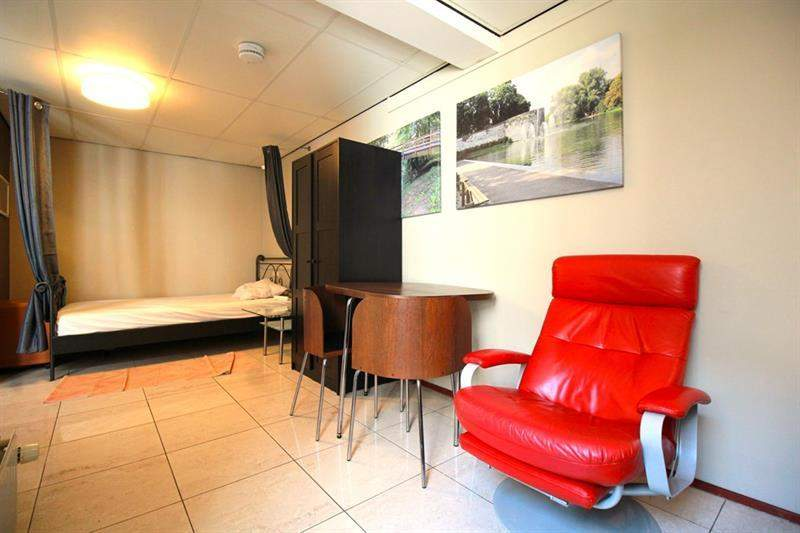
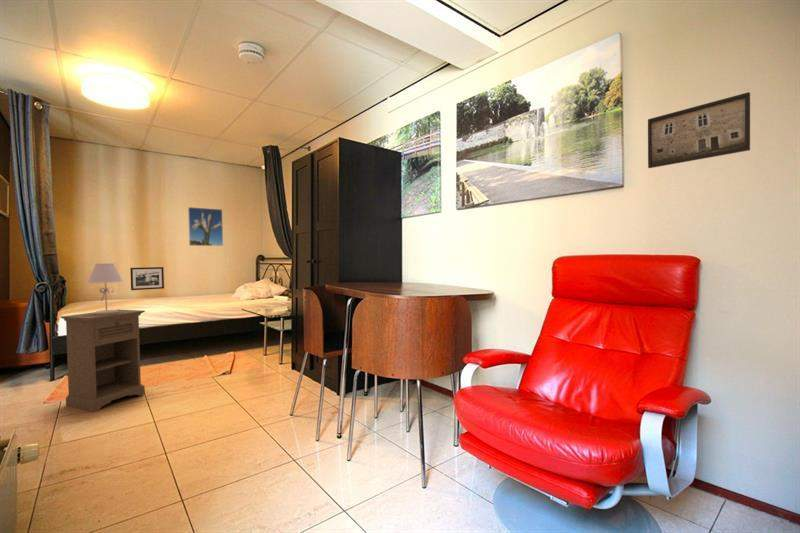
+ picture frame (147, 278)
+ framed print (694, 133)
+ nightstand (106, 356)
+ table lamp (105, 288)
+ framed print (206, 227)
